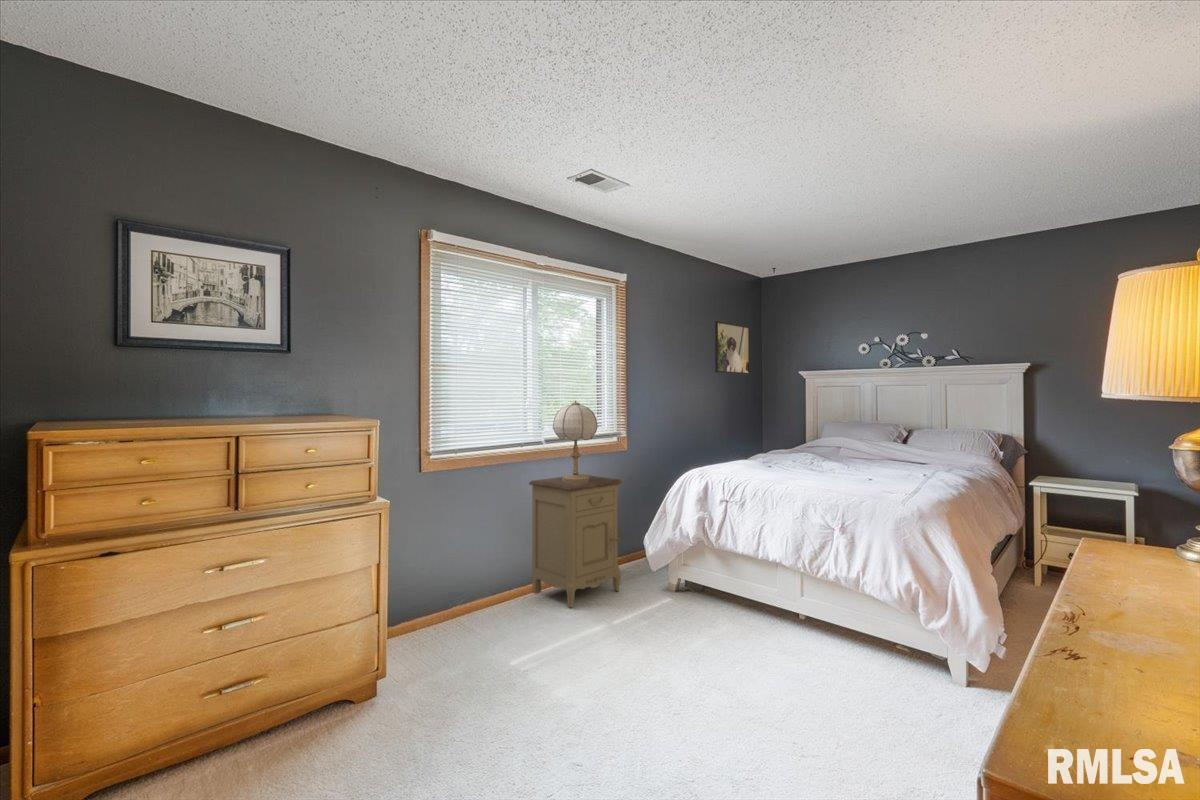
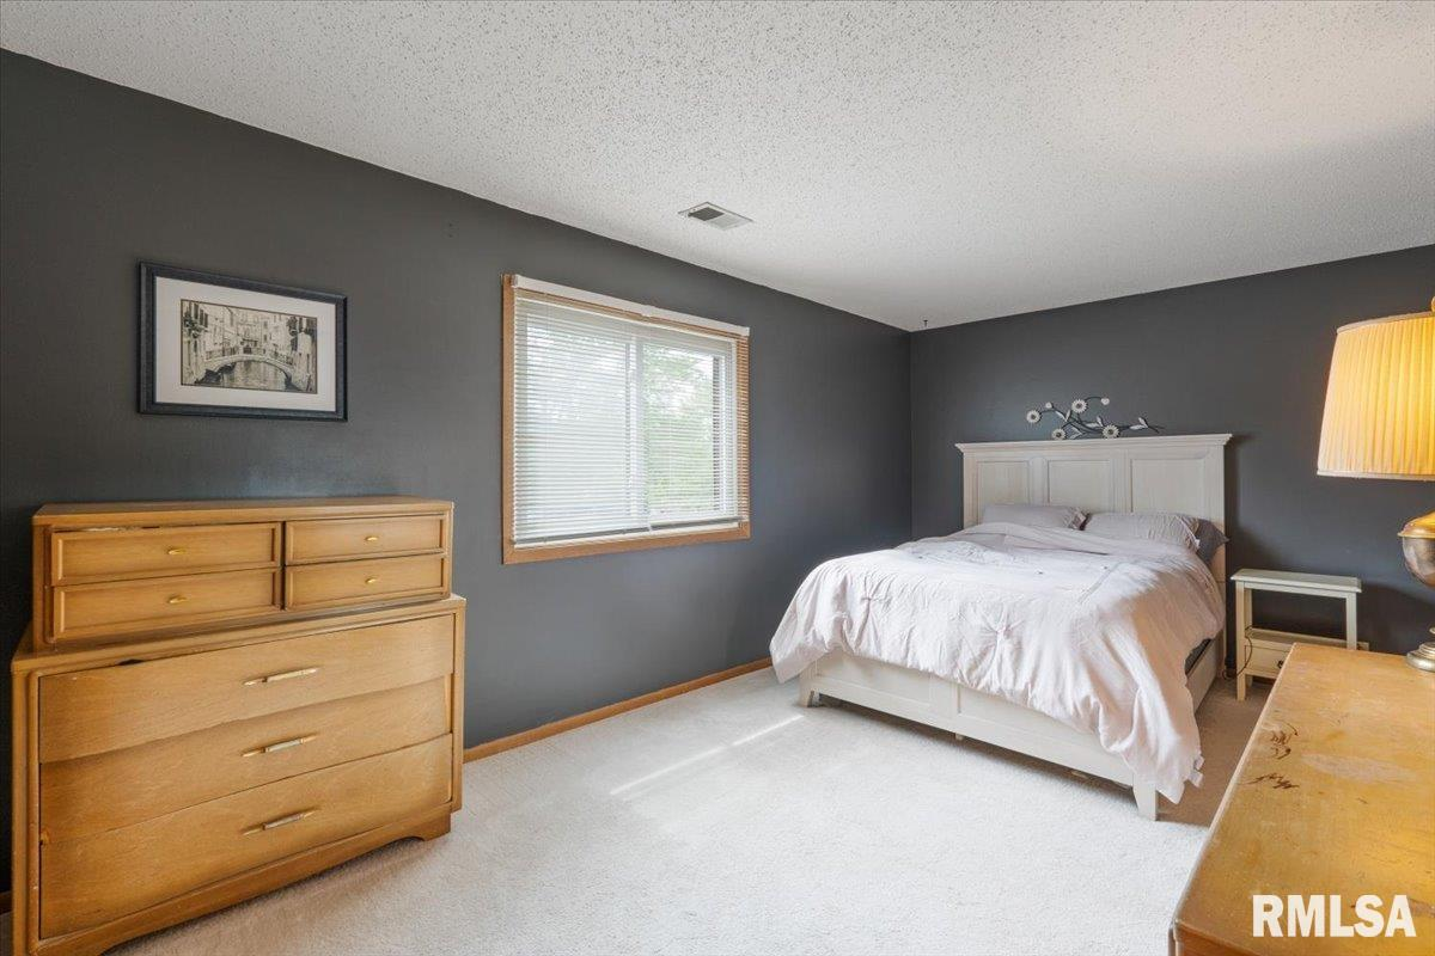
- table lamp (575, 440)
- nightstand (579, 536)
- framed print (733, 348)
